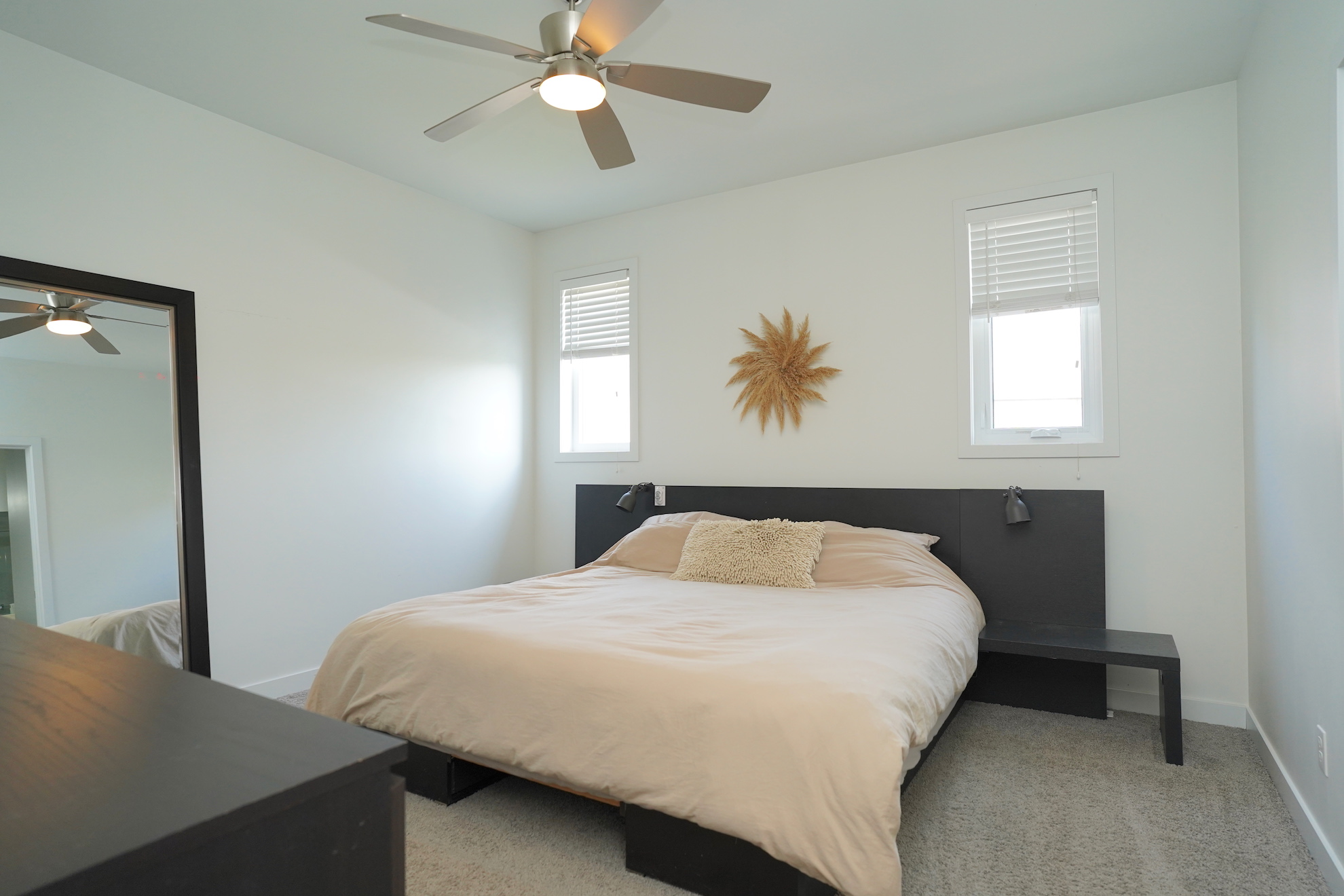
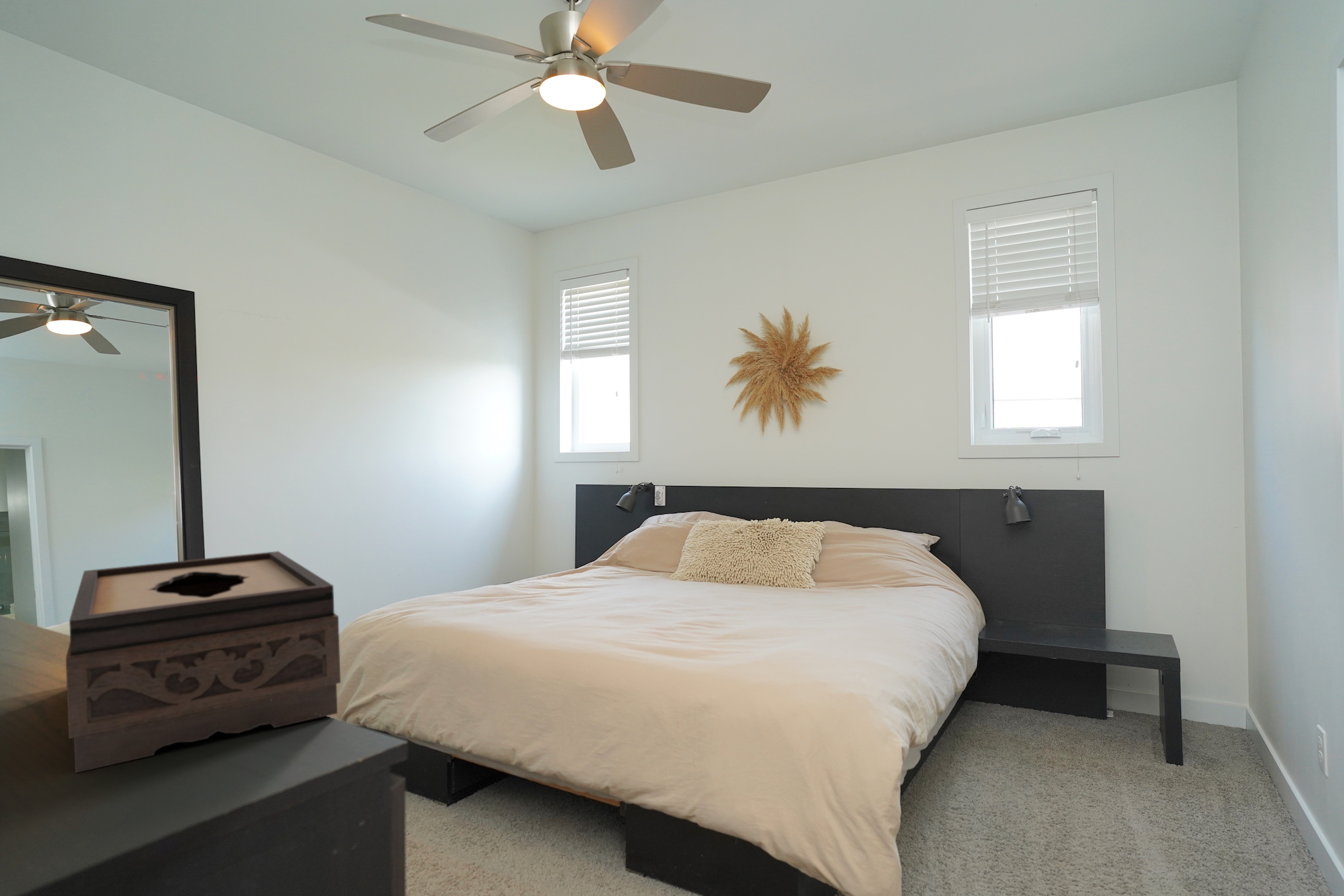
+ tissue box (200, 636)
